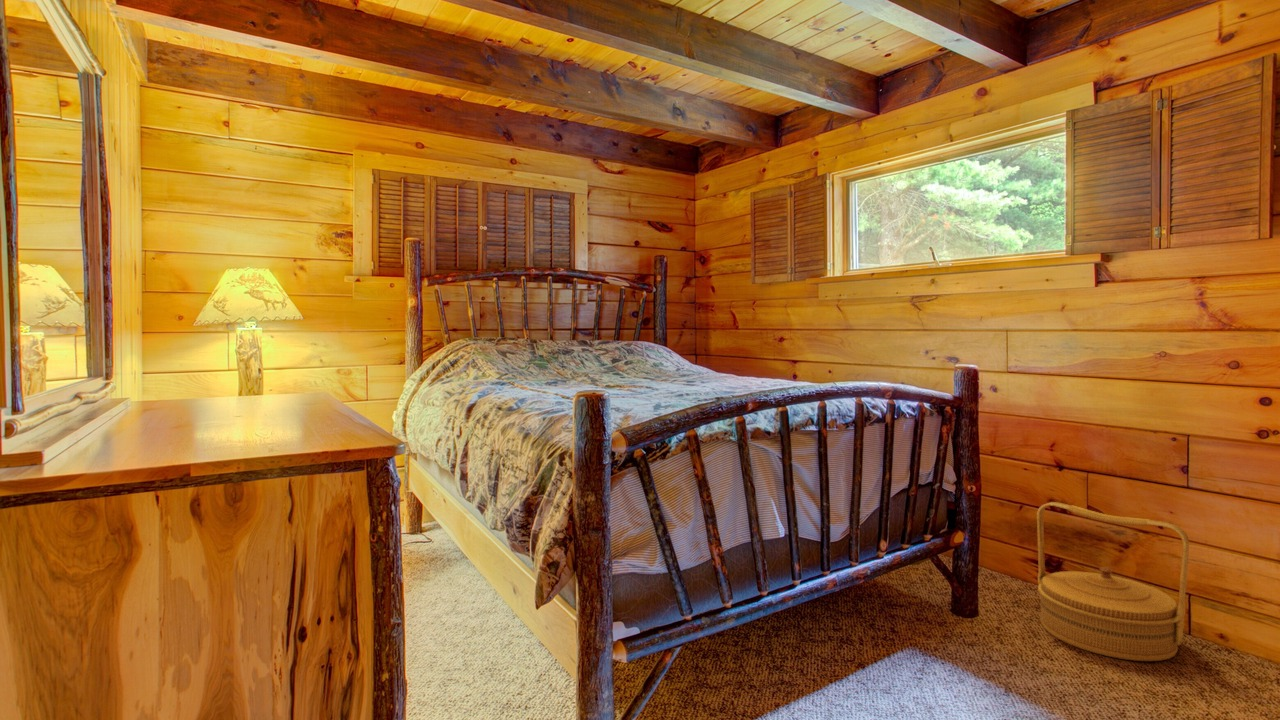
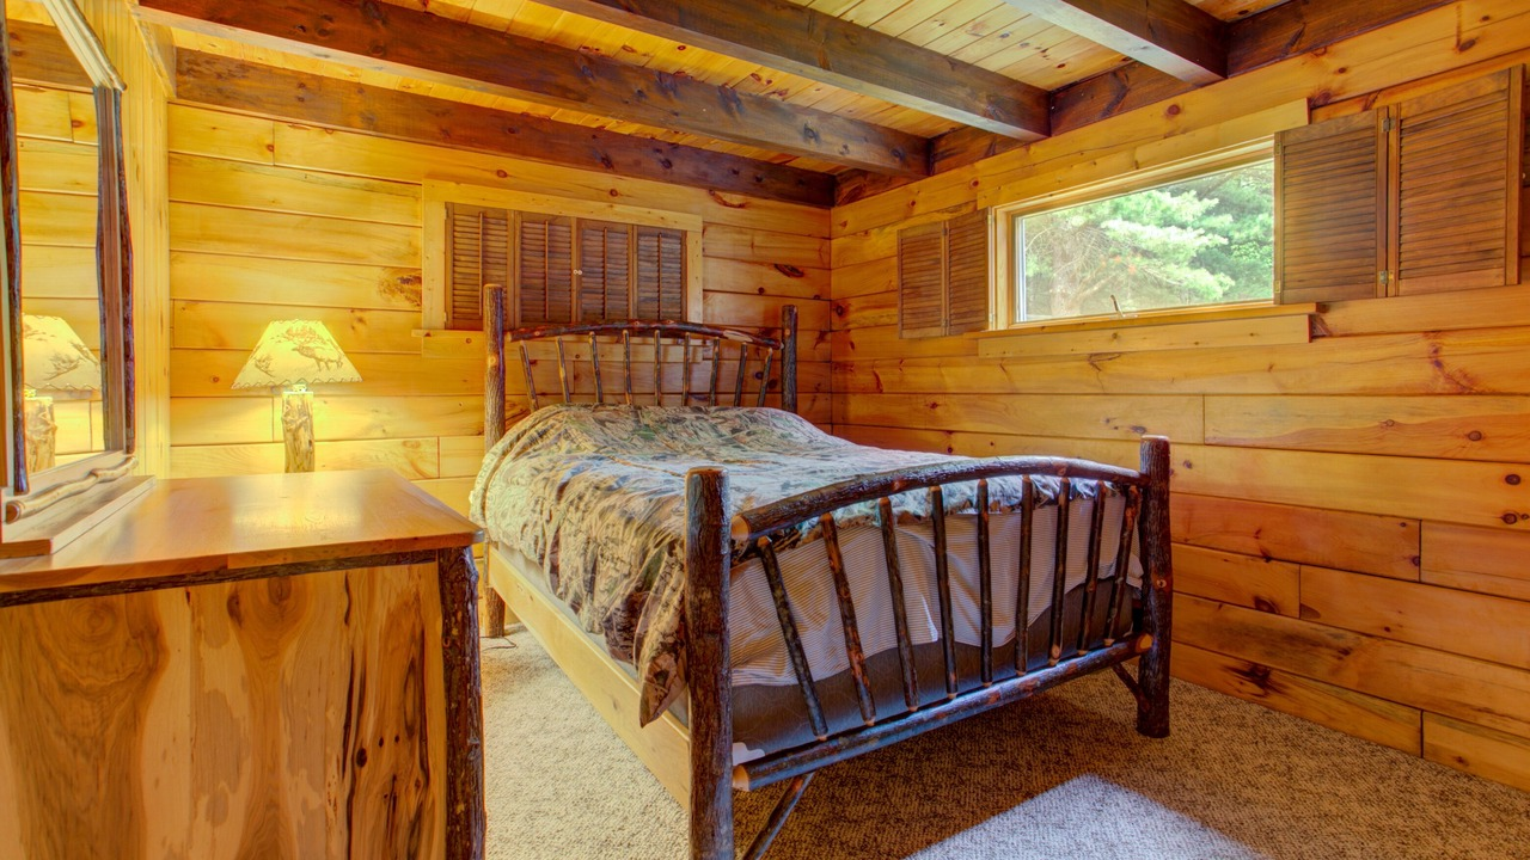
- woven basket (1106, 573)
